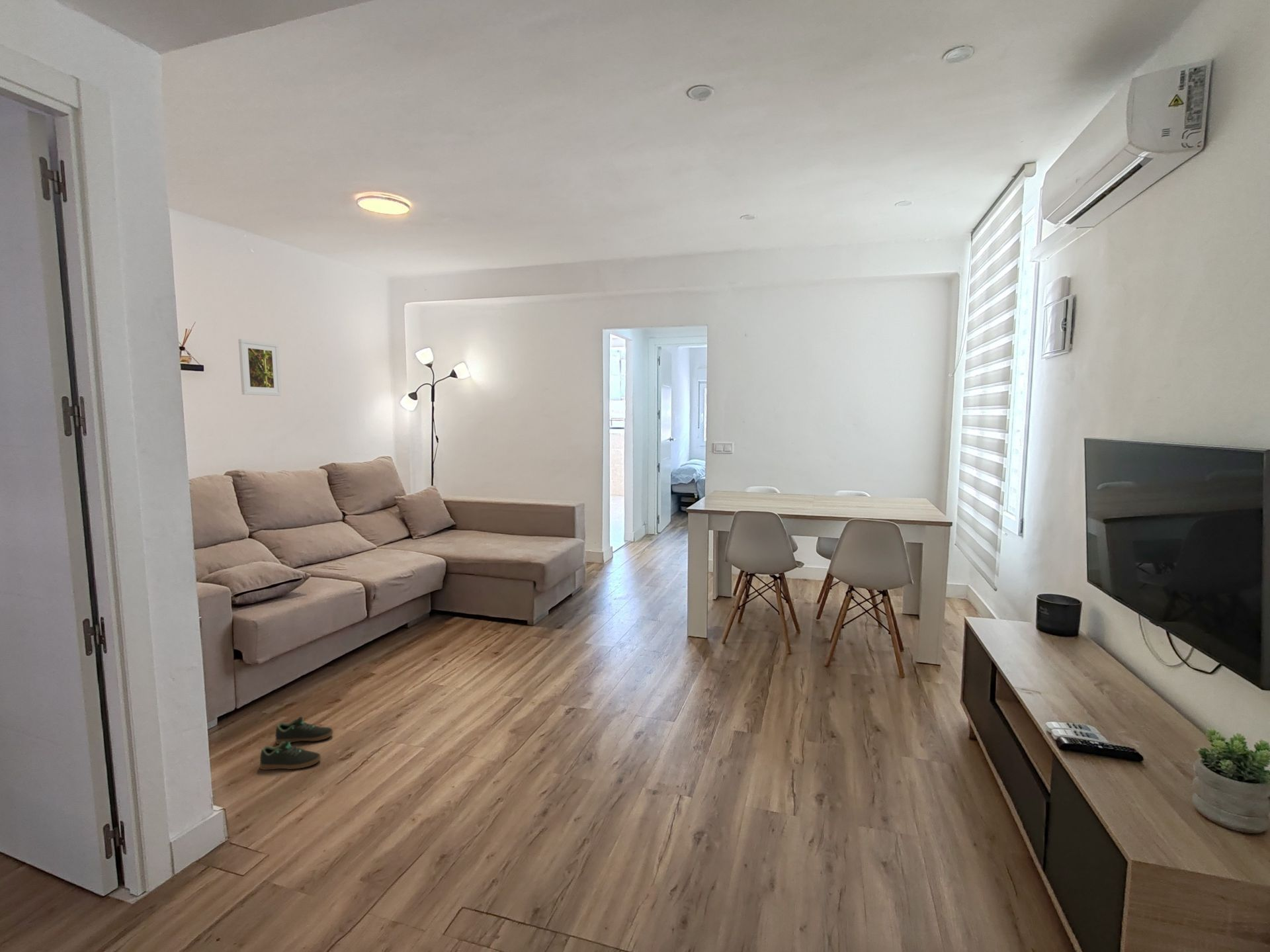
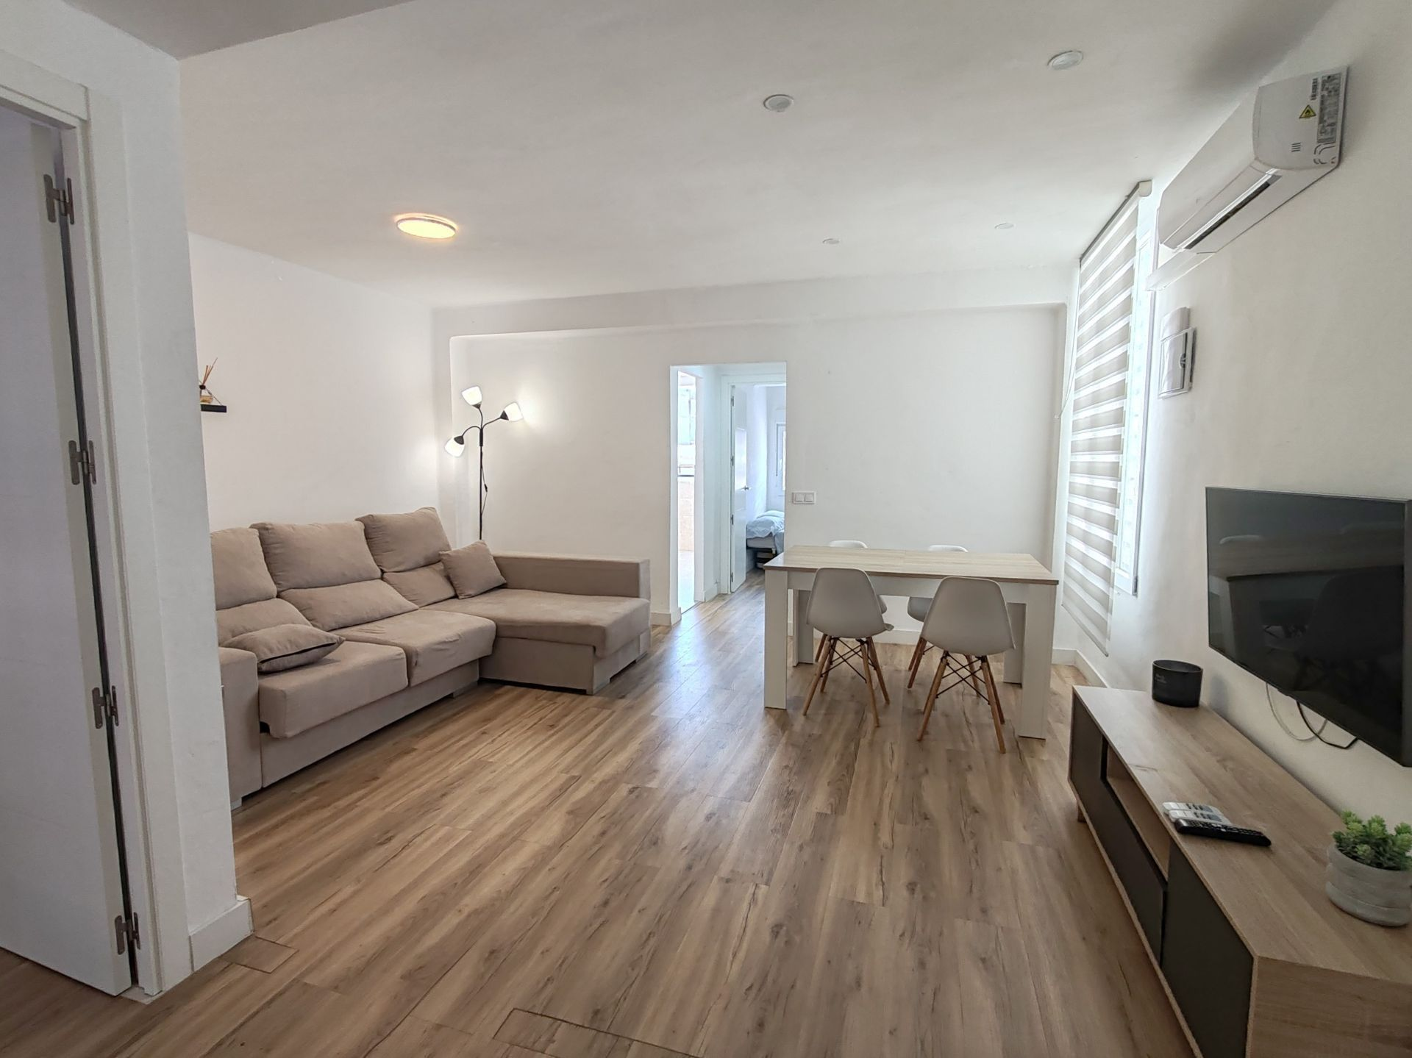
- shoe (297, 740)
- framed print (261, 368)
